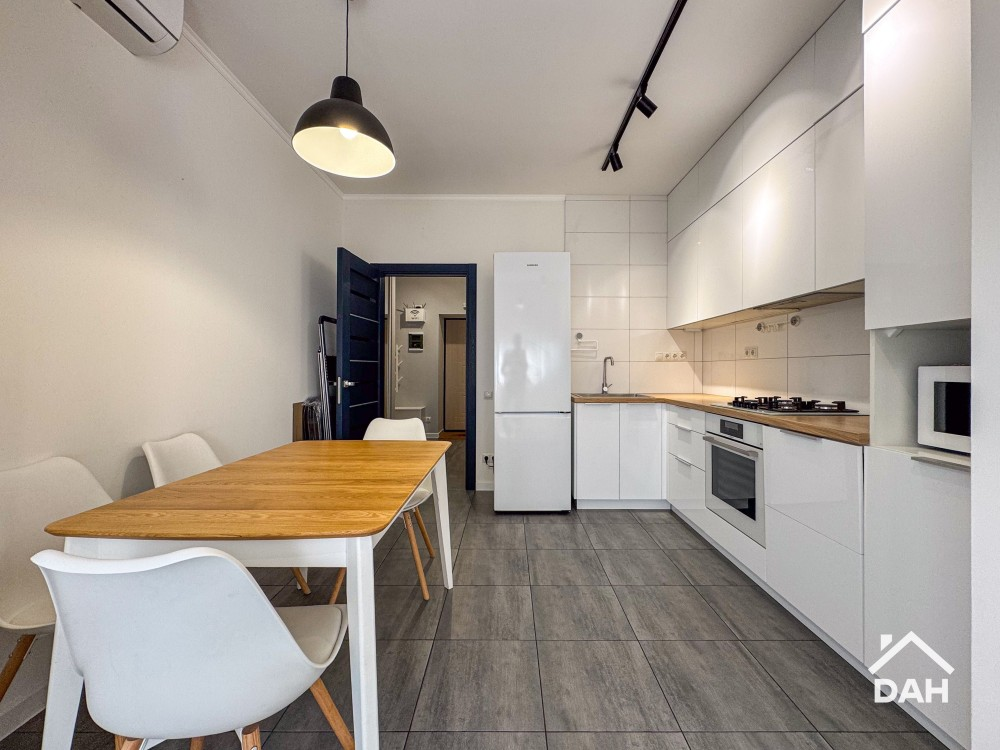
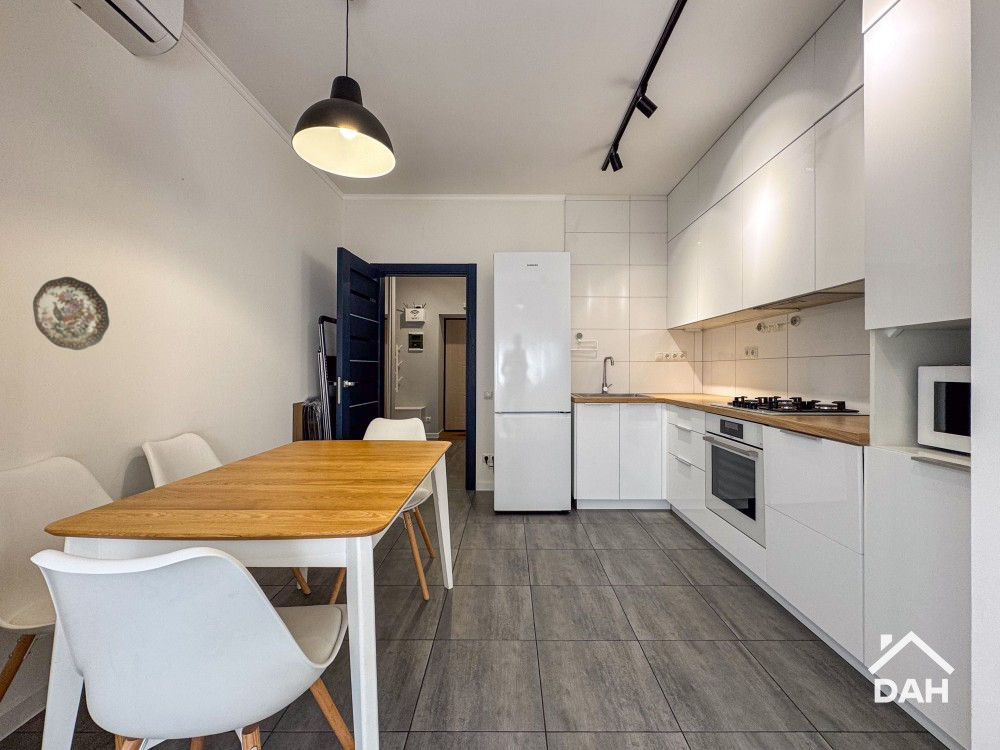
+ decorative plate (71, 313)
